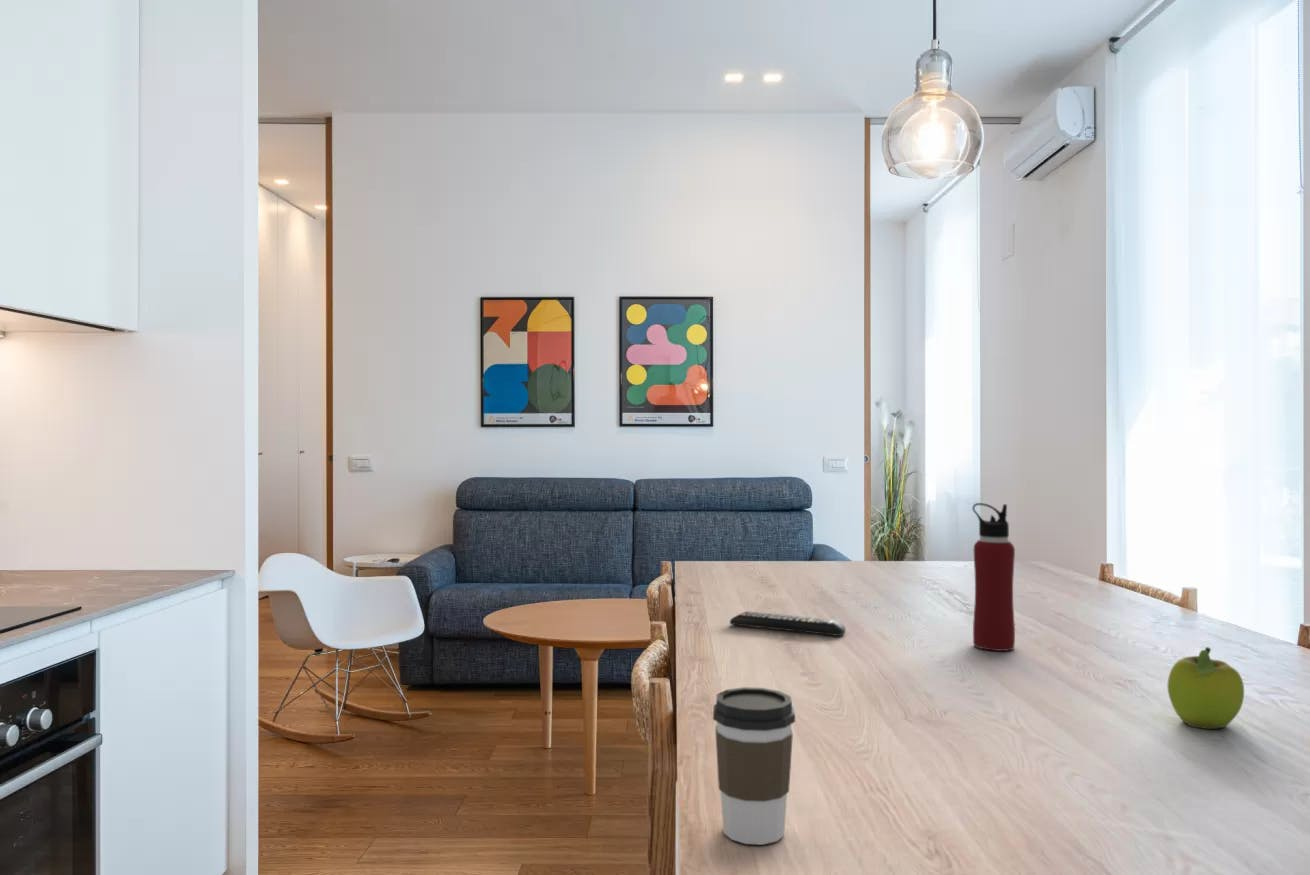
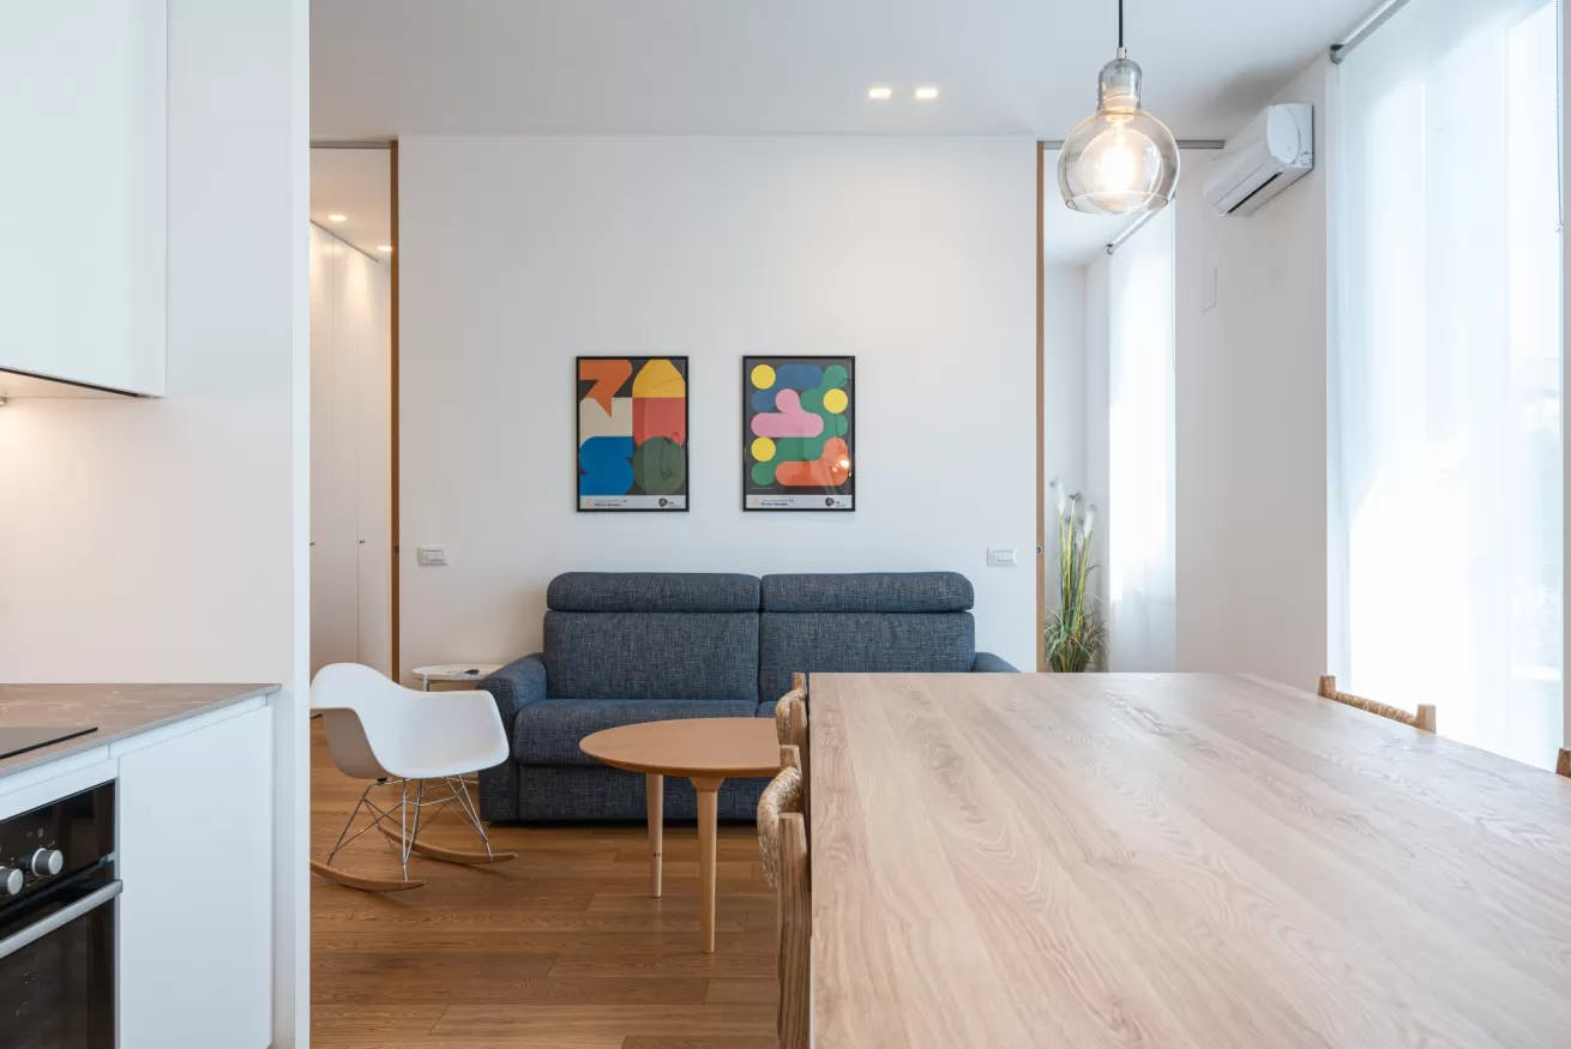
- water bottle (993, 574)
- coffee cup (753, 764)
- fruit (1203, 687)
- remote control (786, 623)
